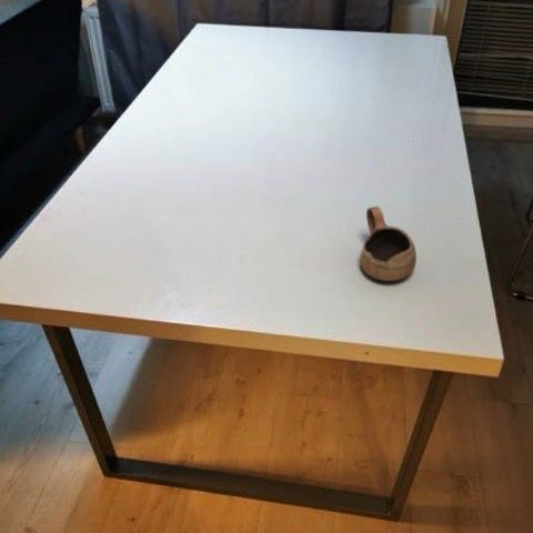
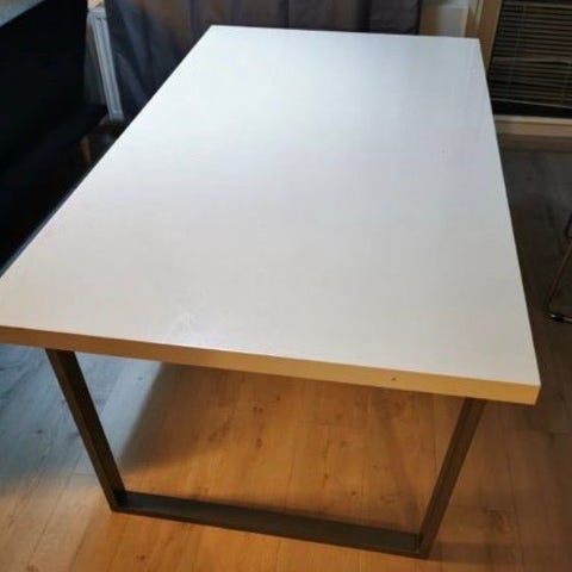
- cup (389, 244)
